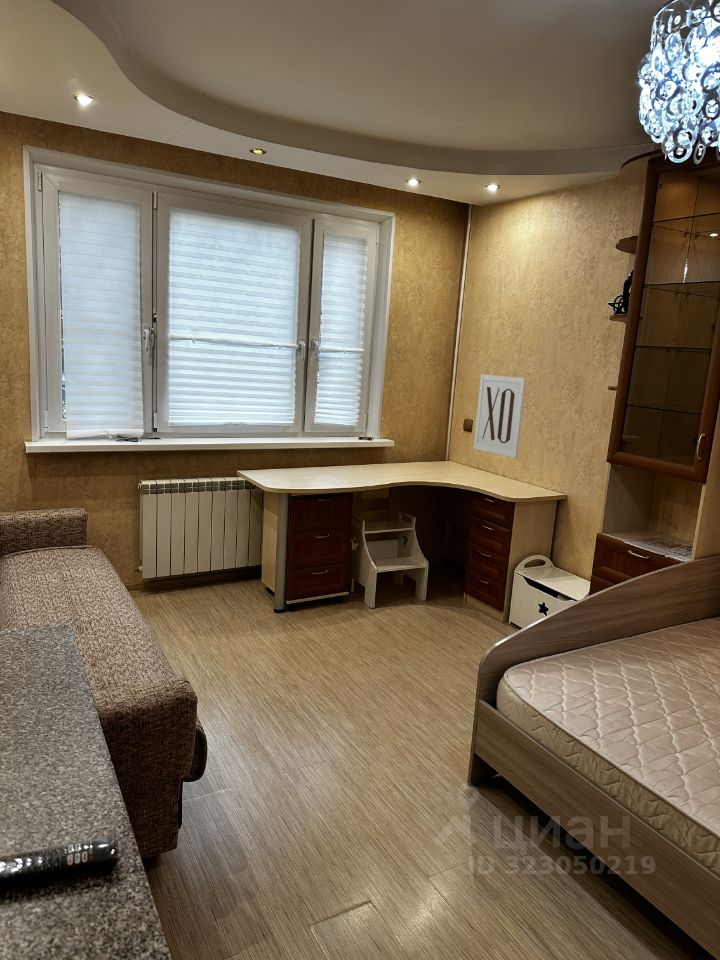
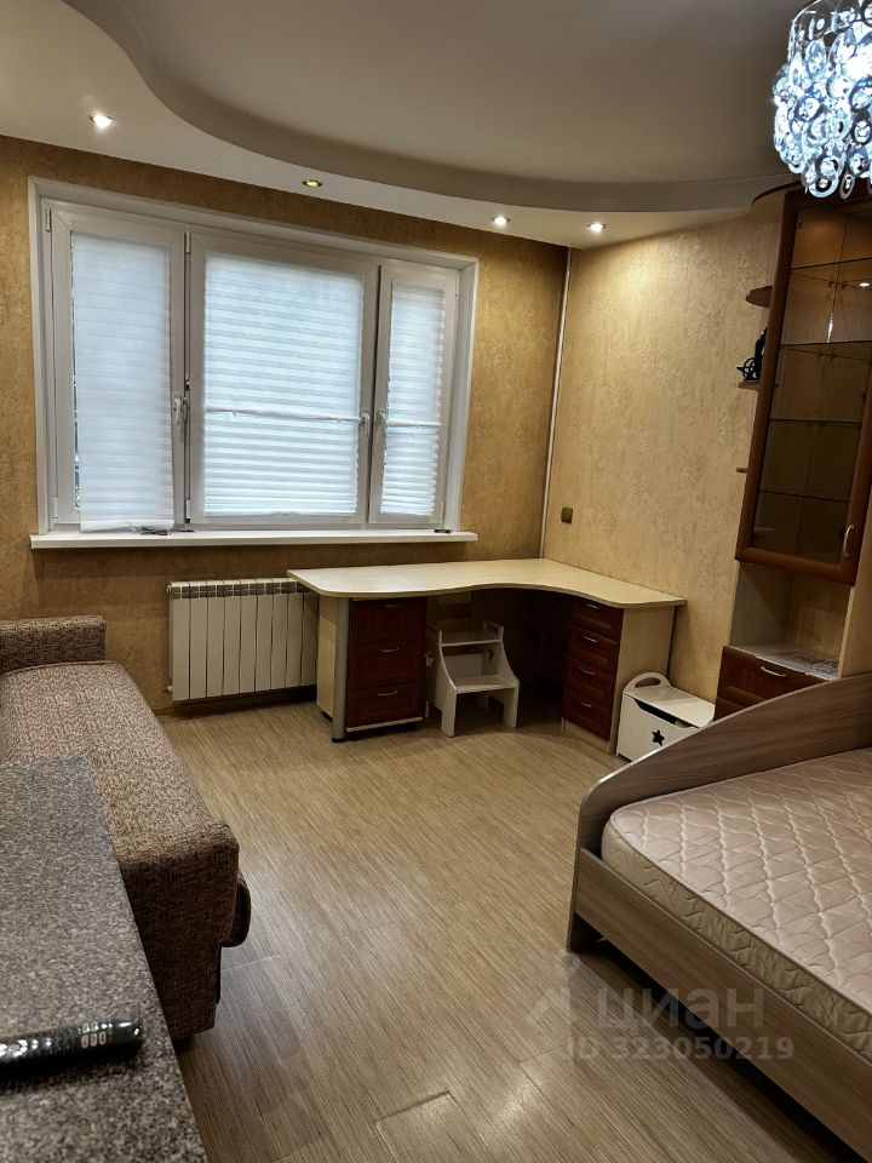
- wall art (498, 415)
